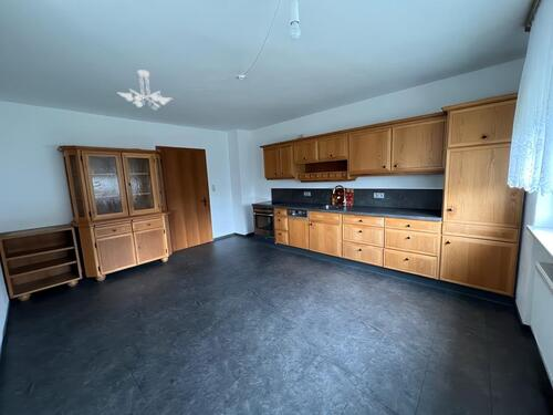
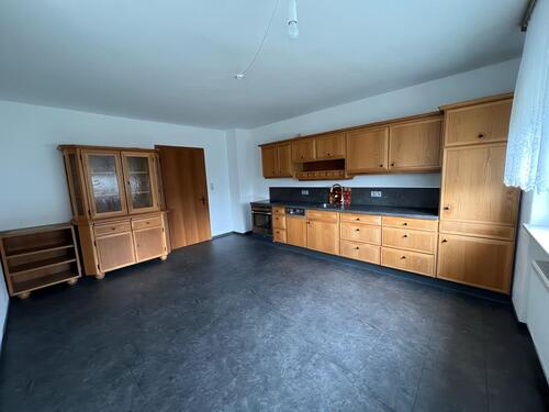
- ceiling light fixture (143, 89)
